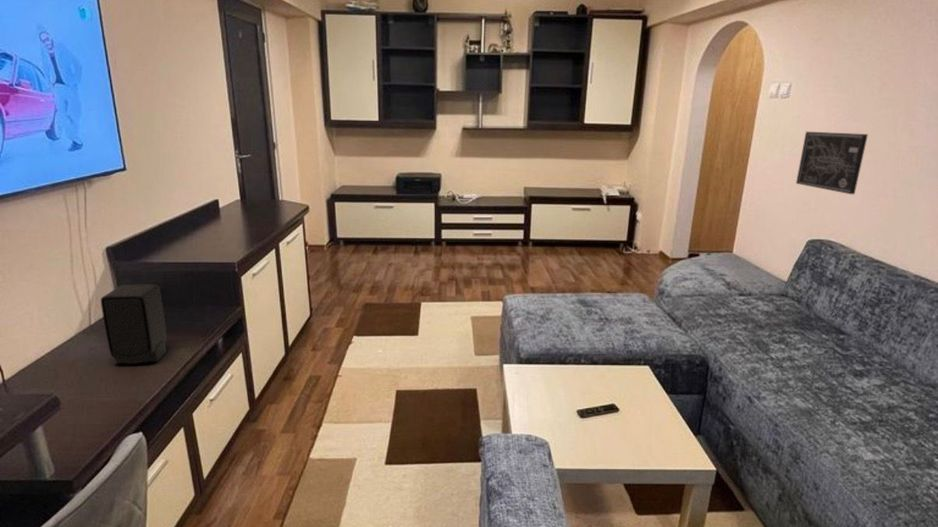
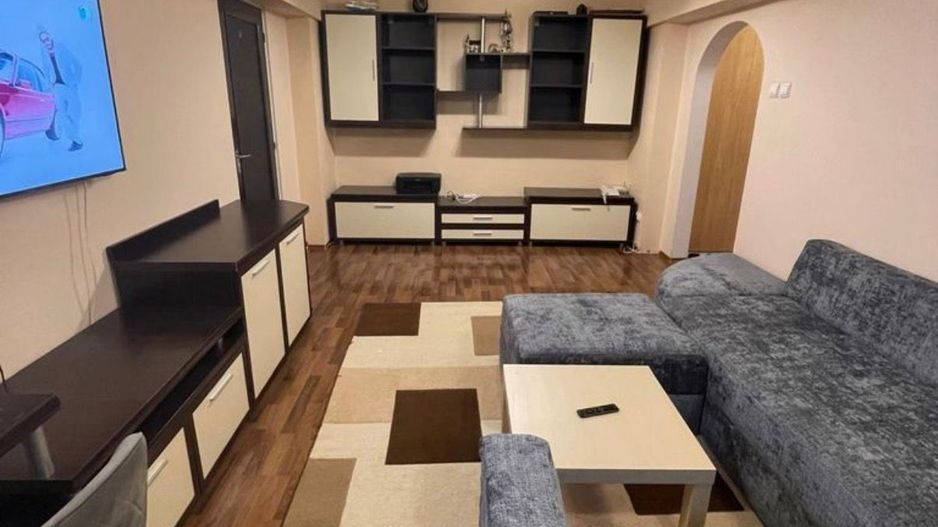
- speaker (135, 324)
- wall art (828, 161)
